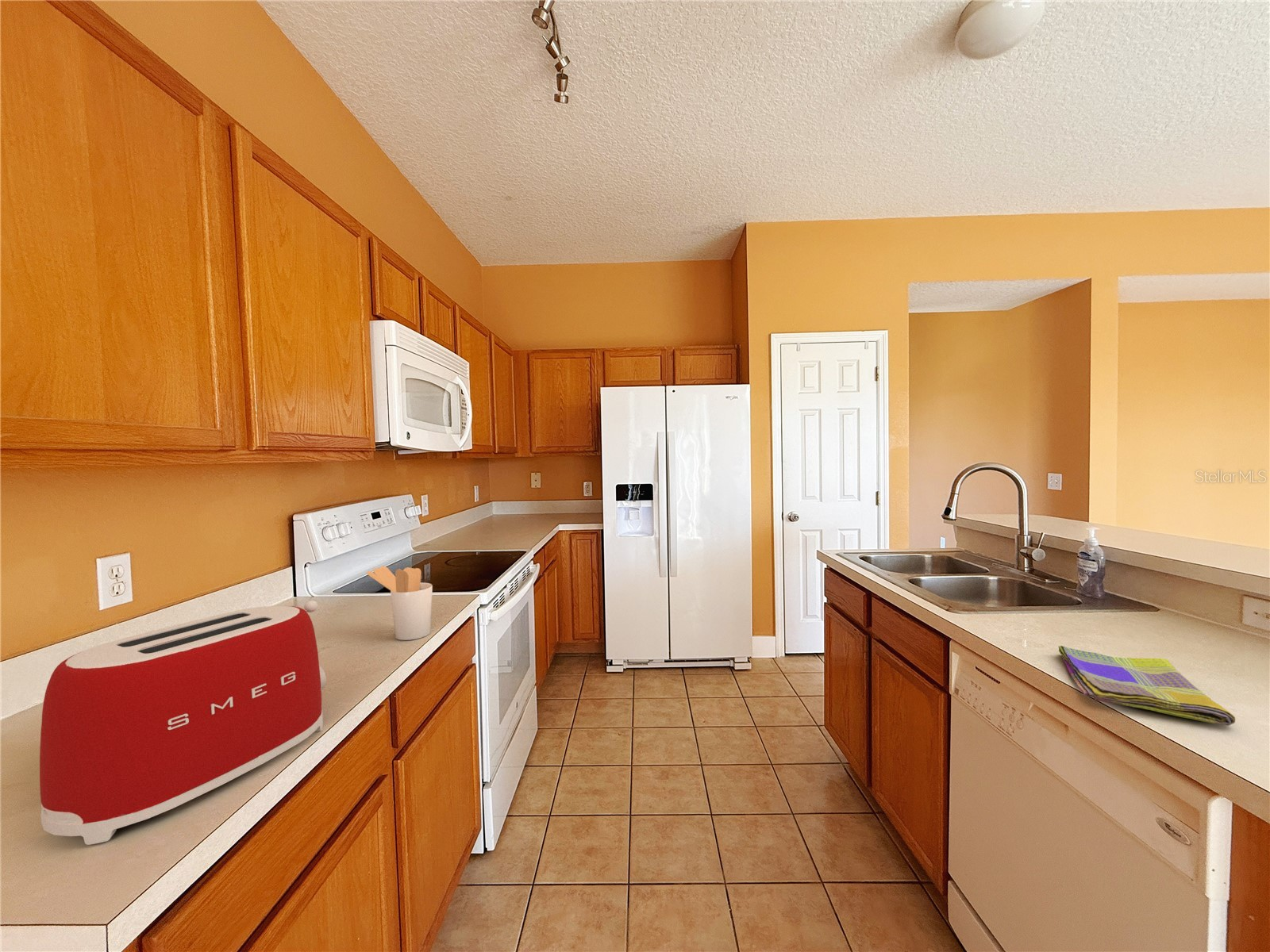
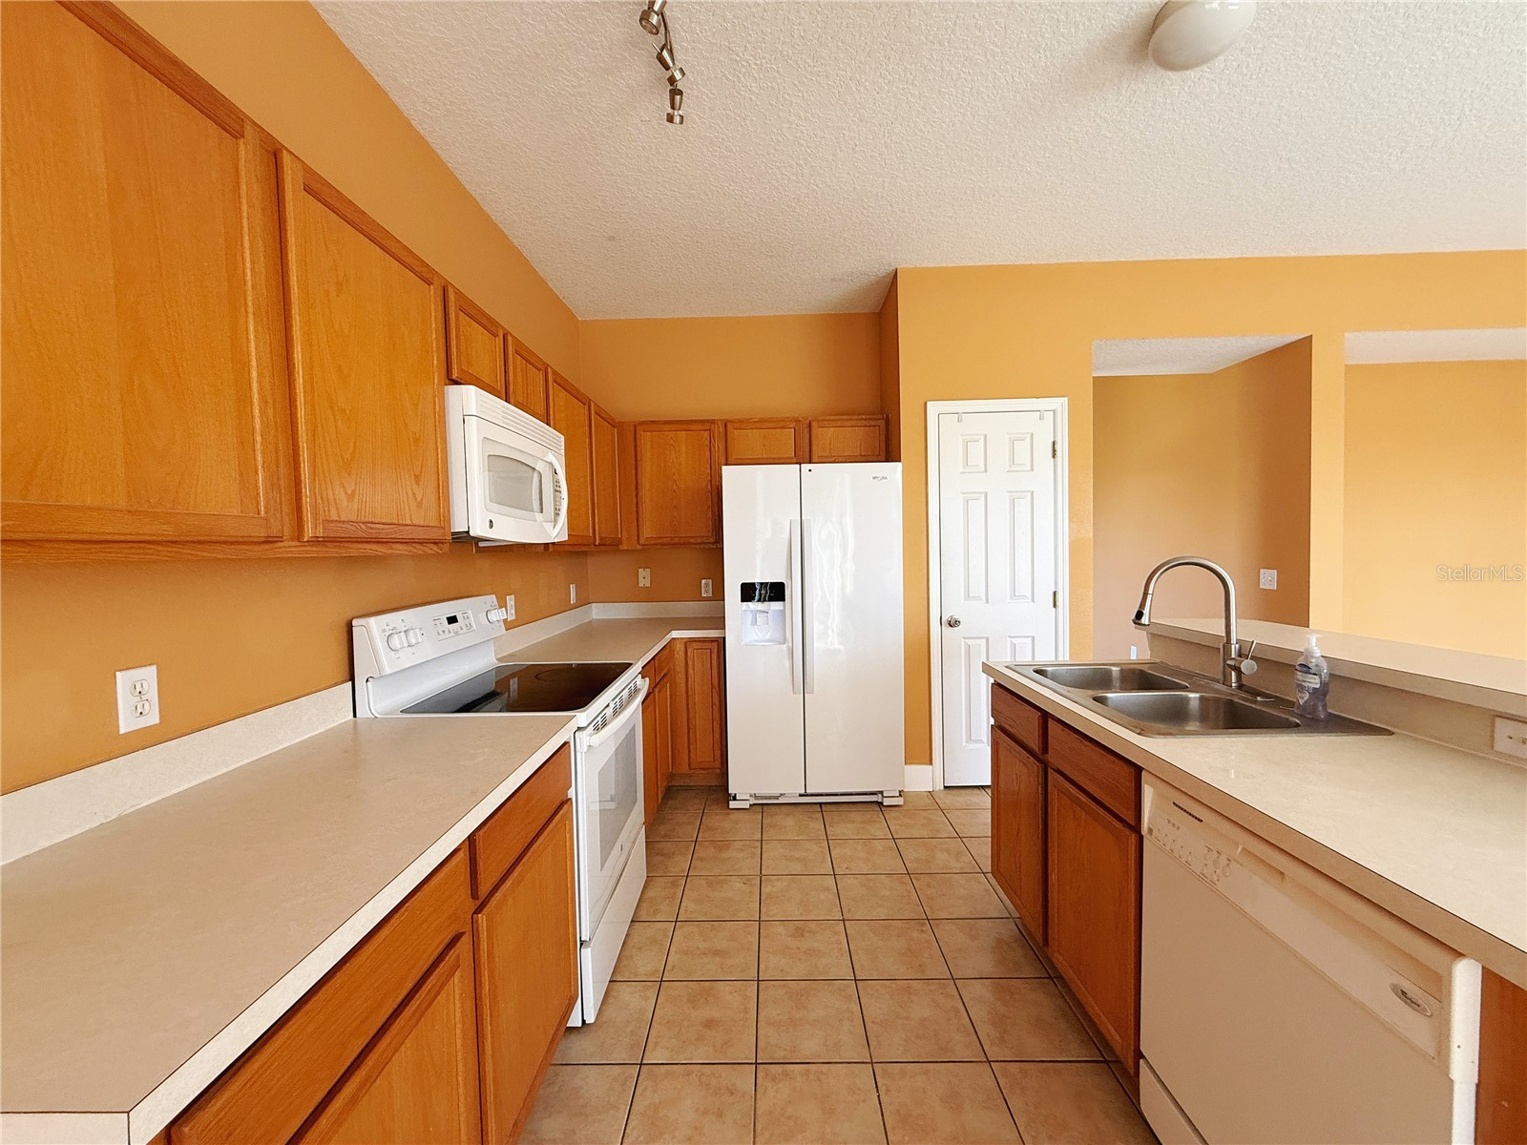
- dish towel (1133, 678)
- toaster (208, 696)
- utensil holder (402, 600)
